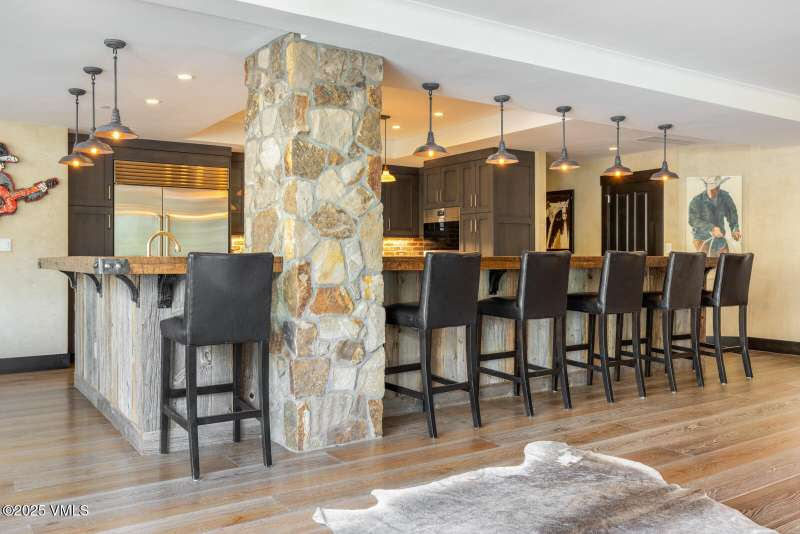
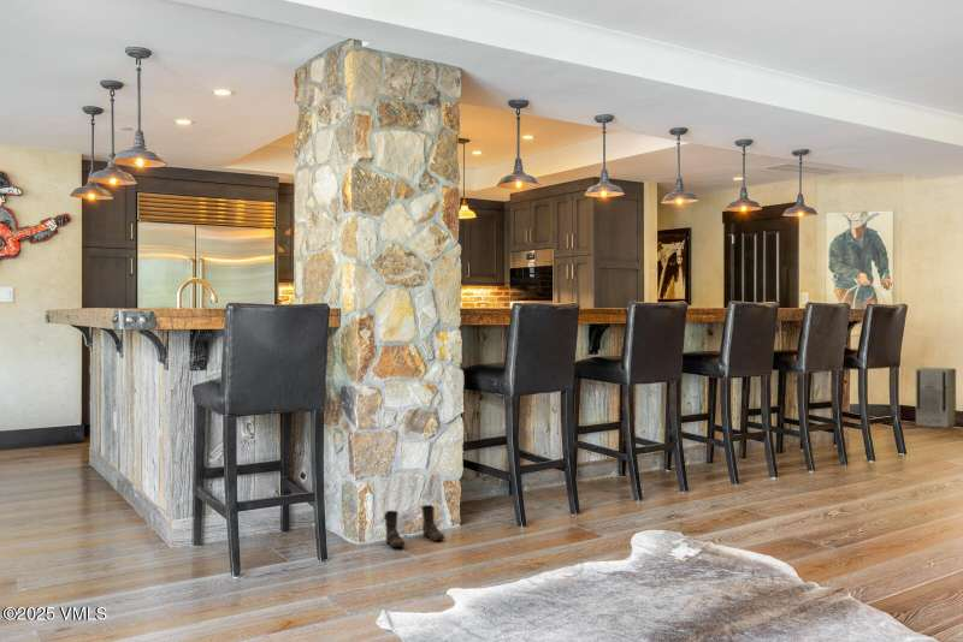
+ air purifier (935, 397)
+ boots (423, 525)
